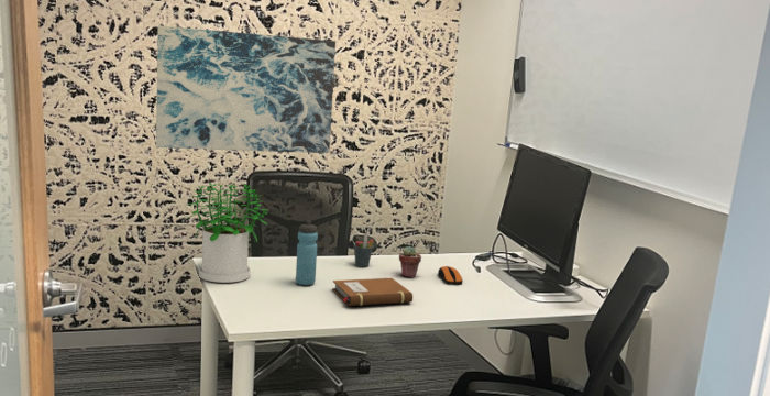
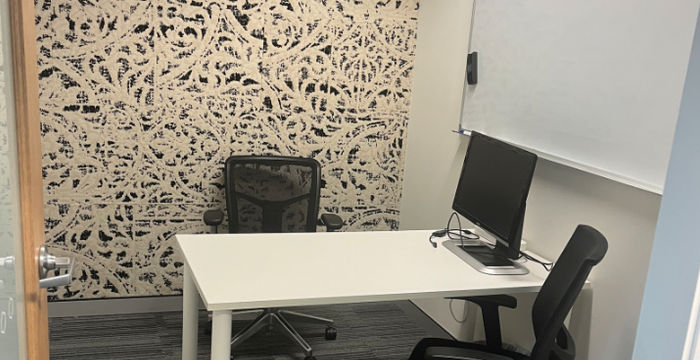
- computer mouse (449, 273)
- potted succulent (409, 261)
- pen holder (363, 250)
- water bottle (307, 252)
- potted plant (224, 228)
- notebook (370, 292)
- wall art (248, 92)
